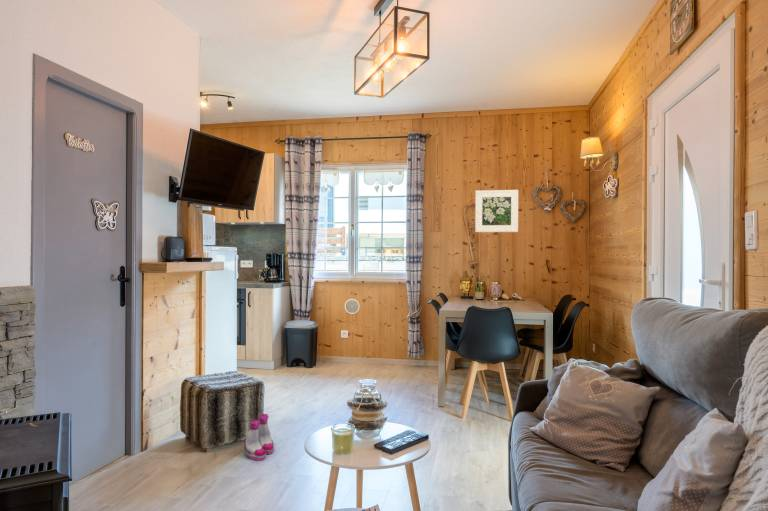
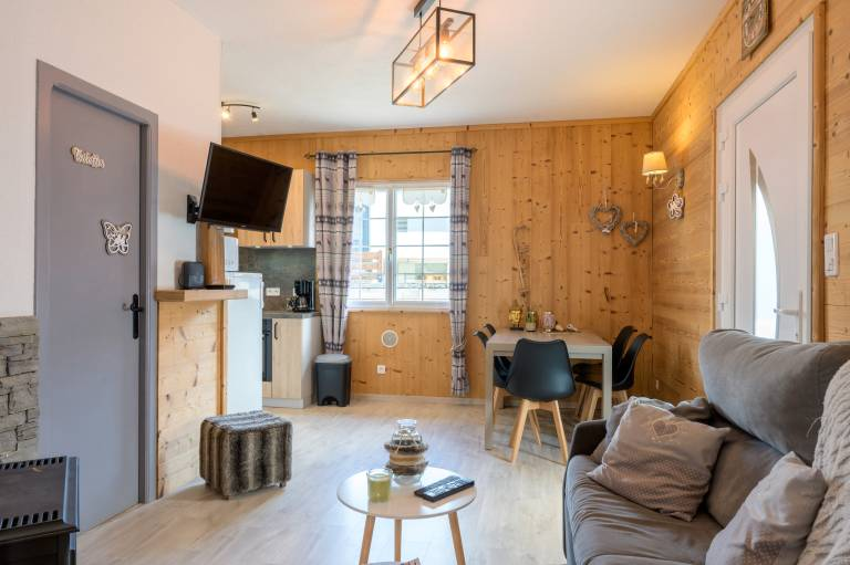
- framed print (496, 211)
- boots (260, 434)
